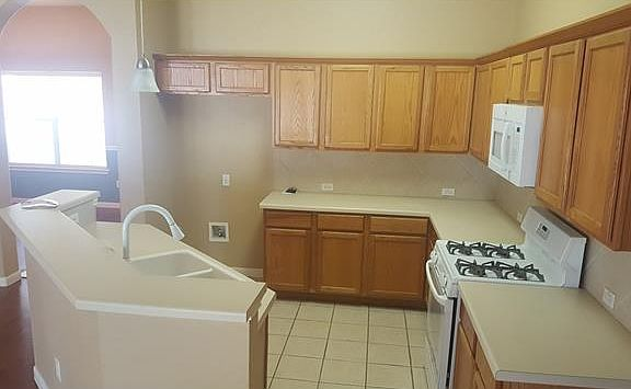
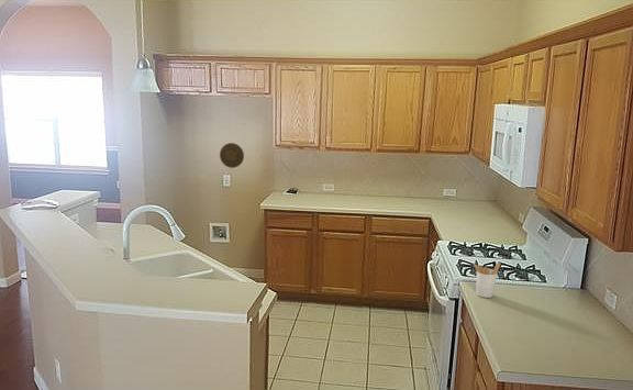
+ utensil holder (484, 278)
+ decorative plate (231, 155)
